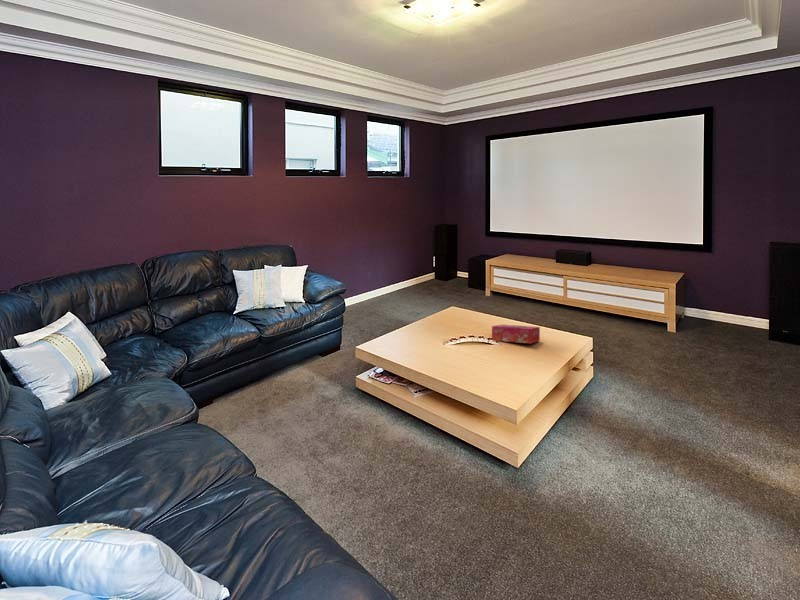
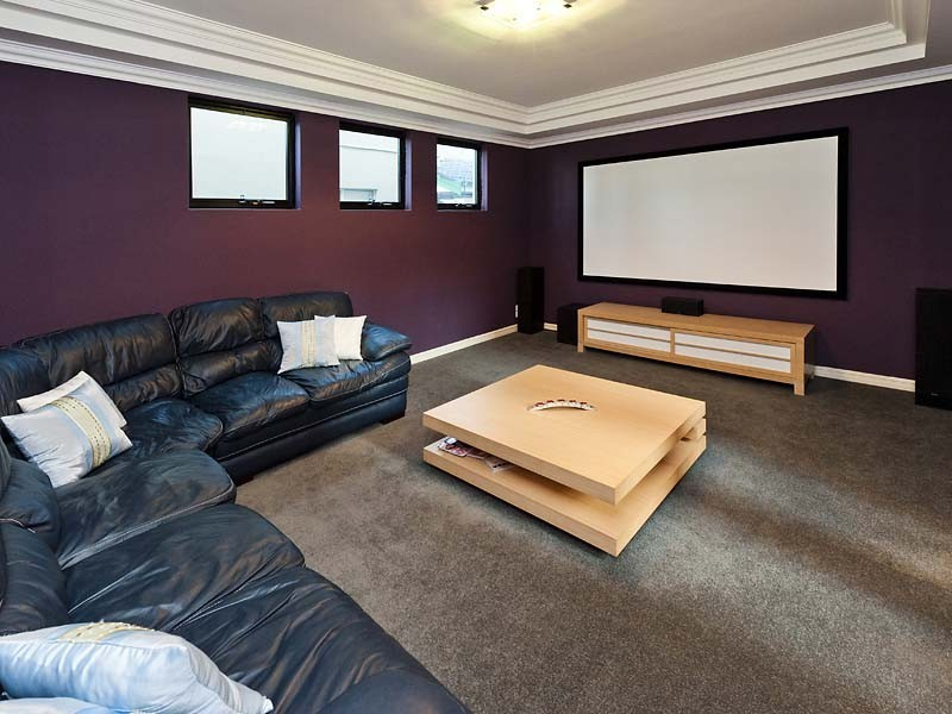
- tissue box (515, 333)
